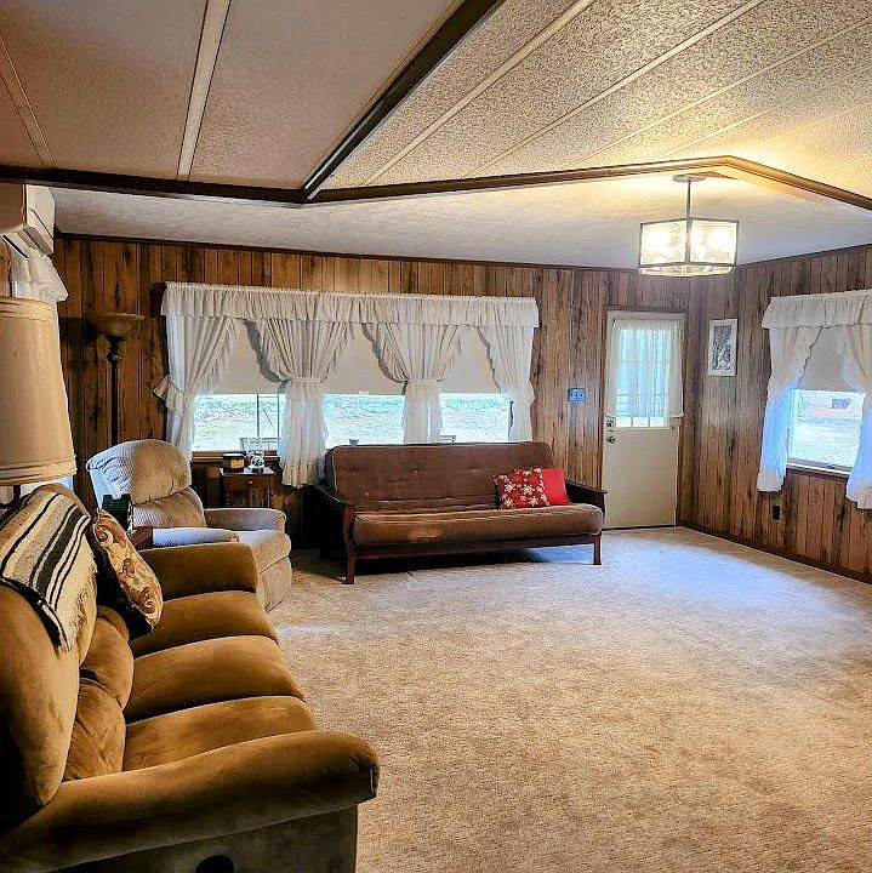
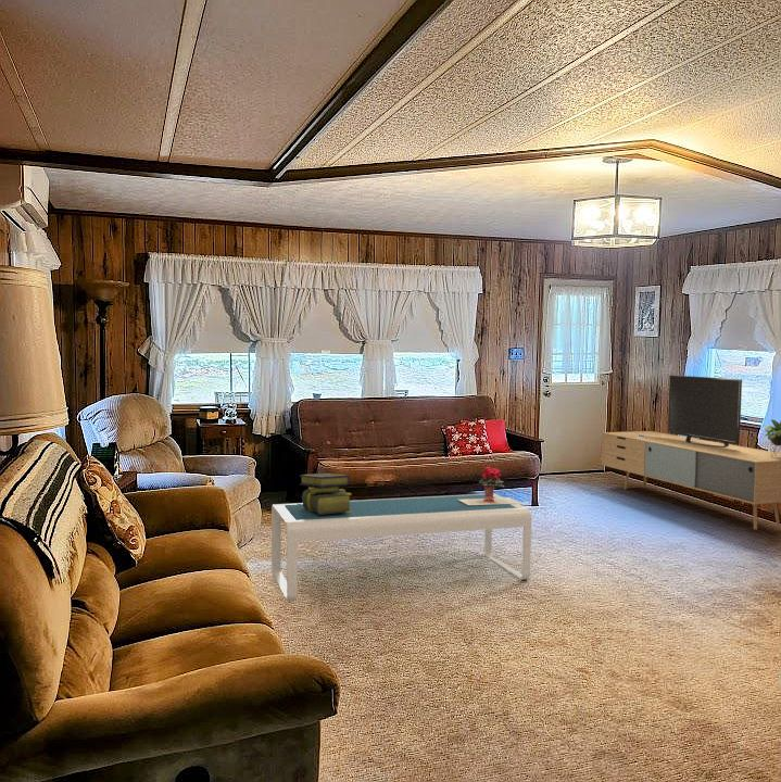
+ potted flower (490, 483)
+ coffee table (399, 534)
+ stack of books (324, 491)
+ media console (696, 442)
